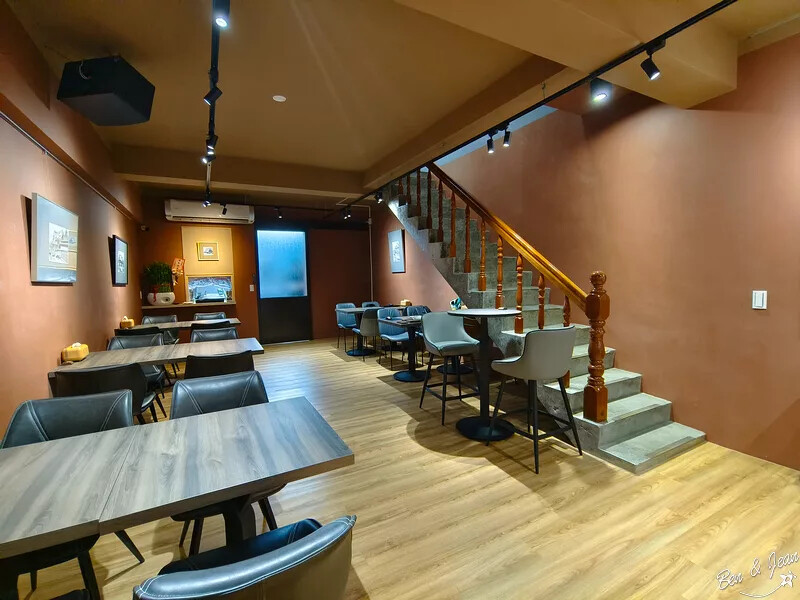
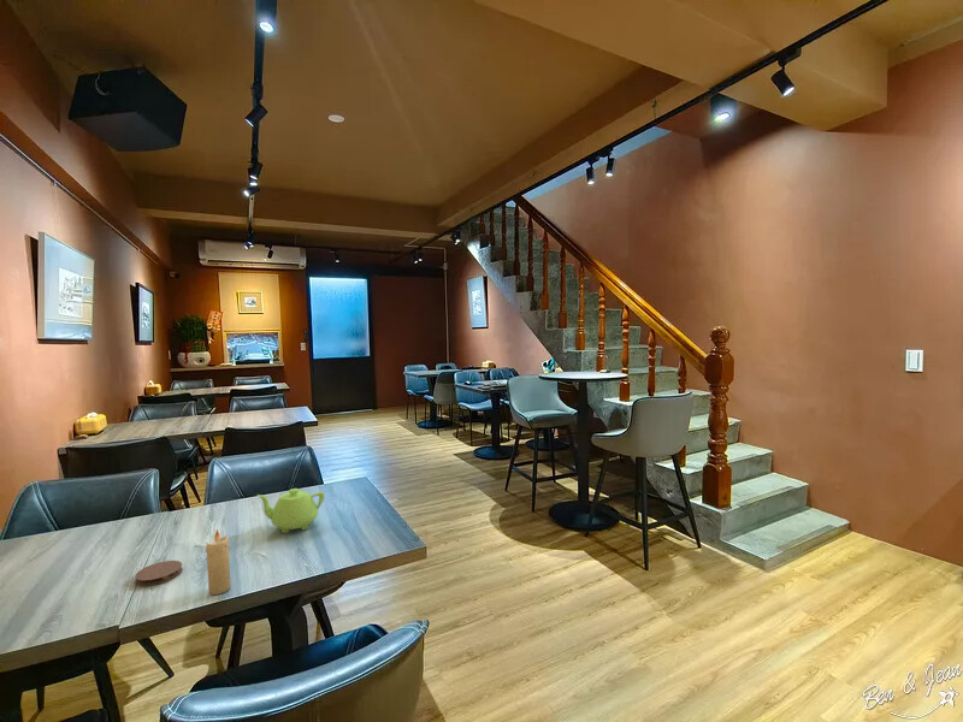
+ teapot (291, 508)
+ candle (218, 560)
+ coaster (159, 572)
